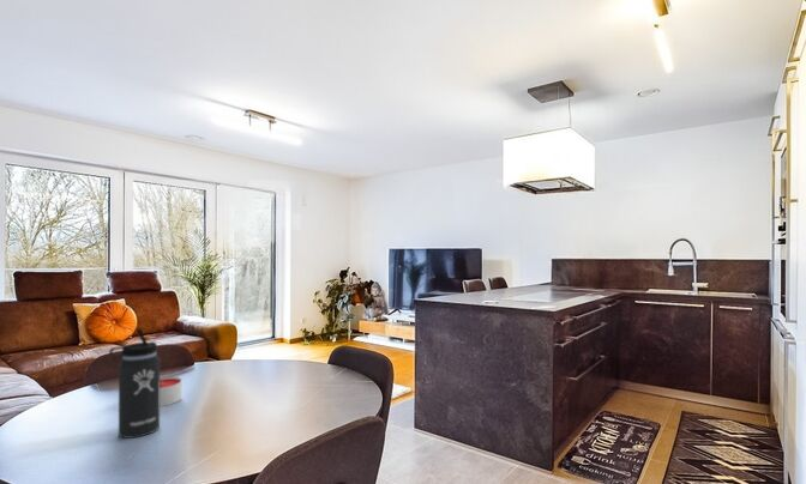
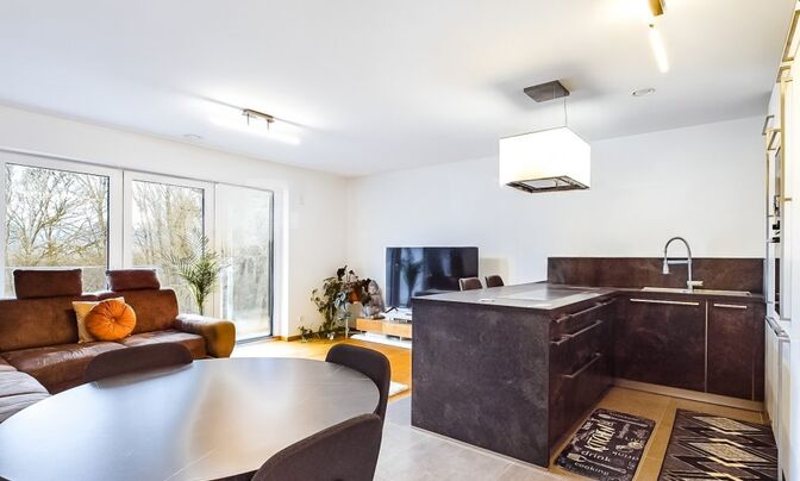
- candle (161, 391)
- thermos bottle (134, 380)
